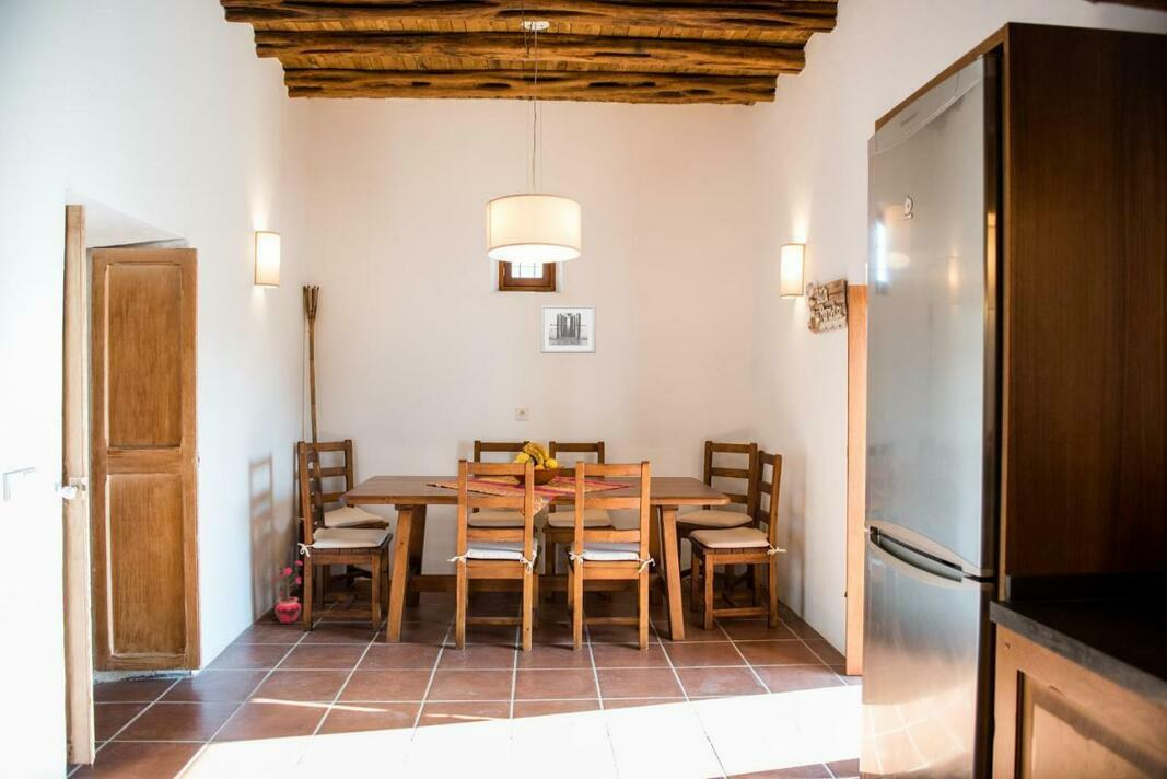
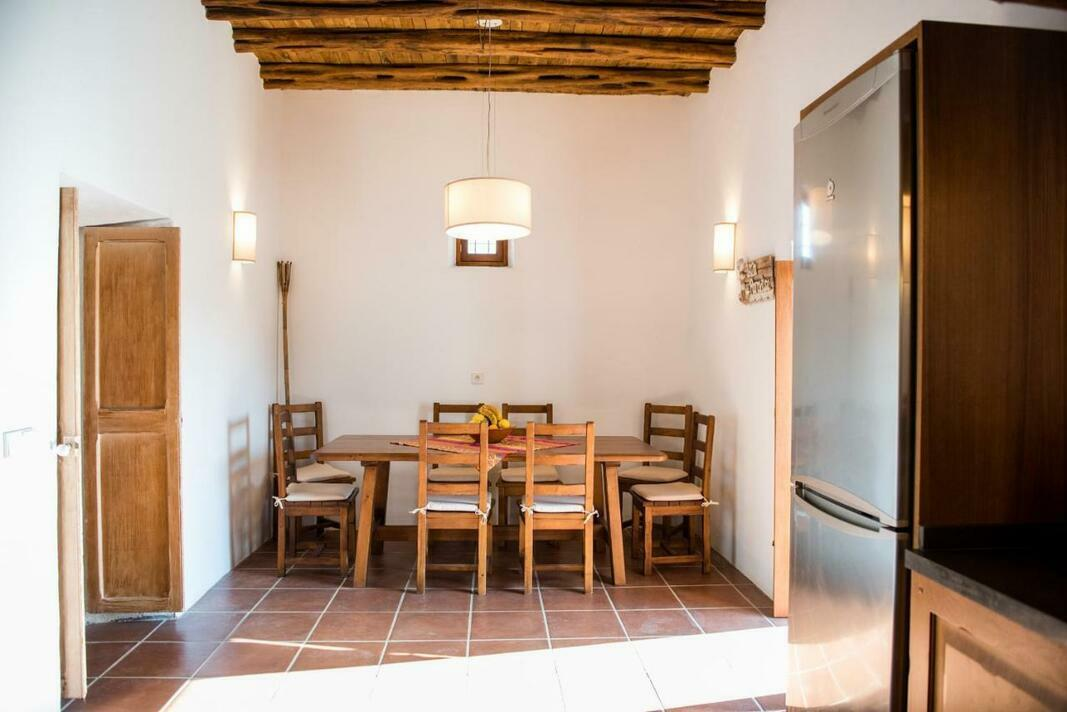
- wall art (568, 328)
- potted plant (287, 591)
